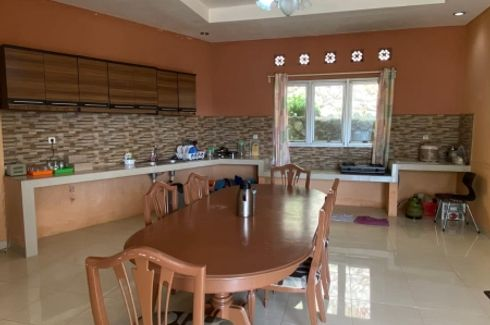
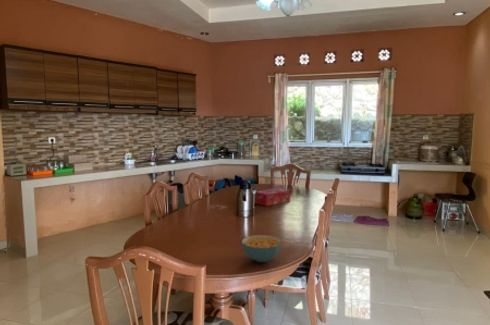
+ cereal bowl (261, 250)
+ tissue box (272, 196)
